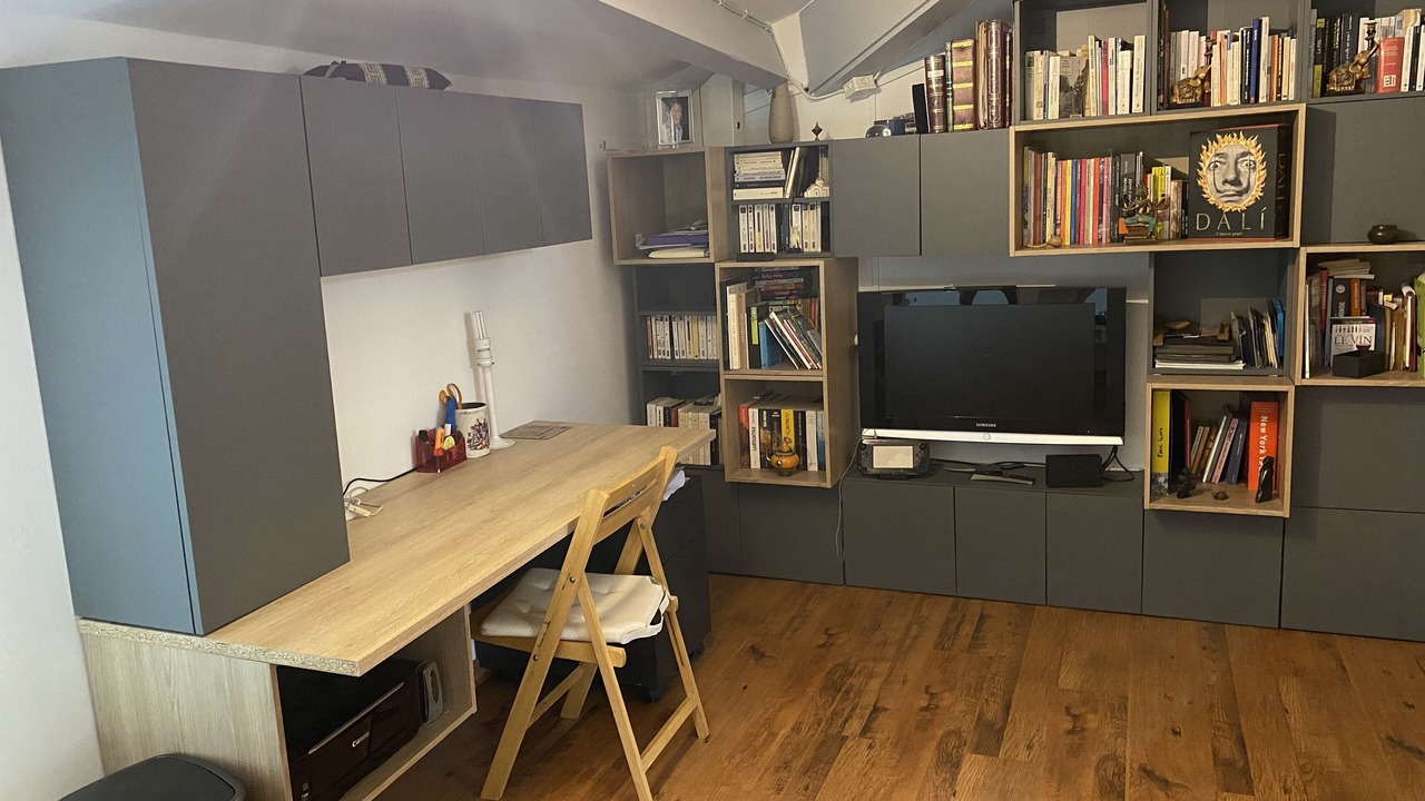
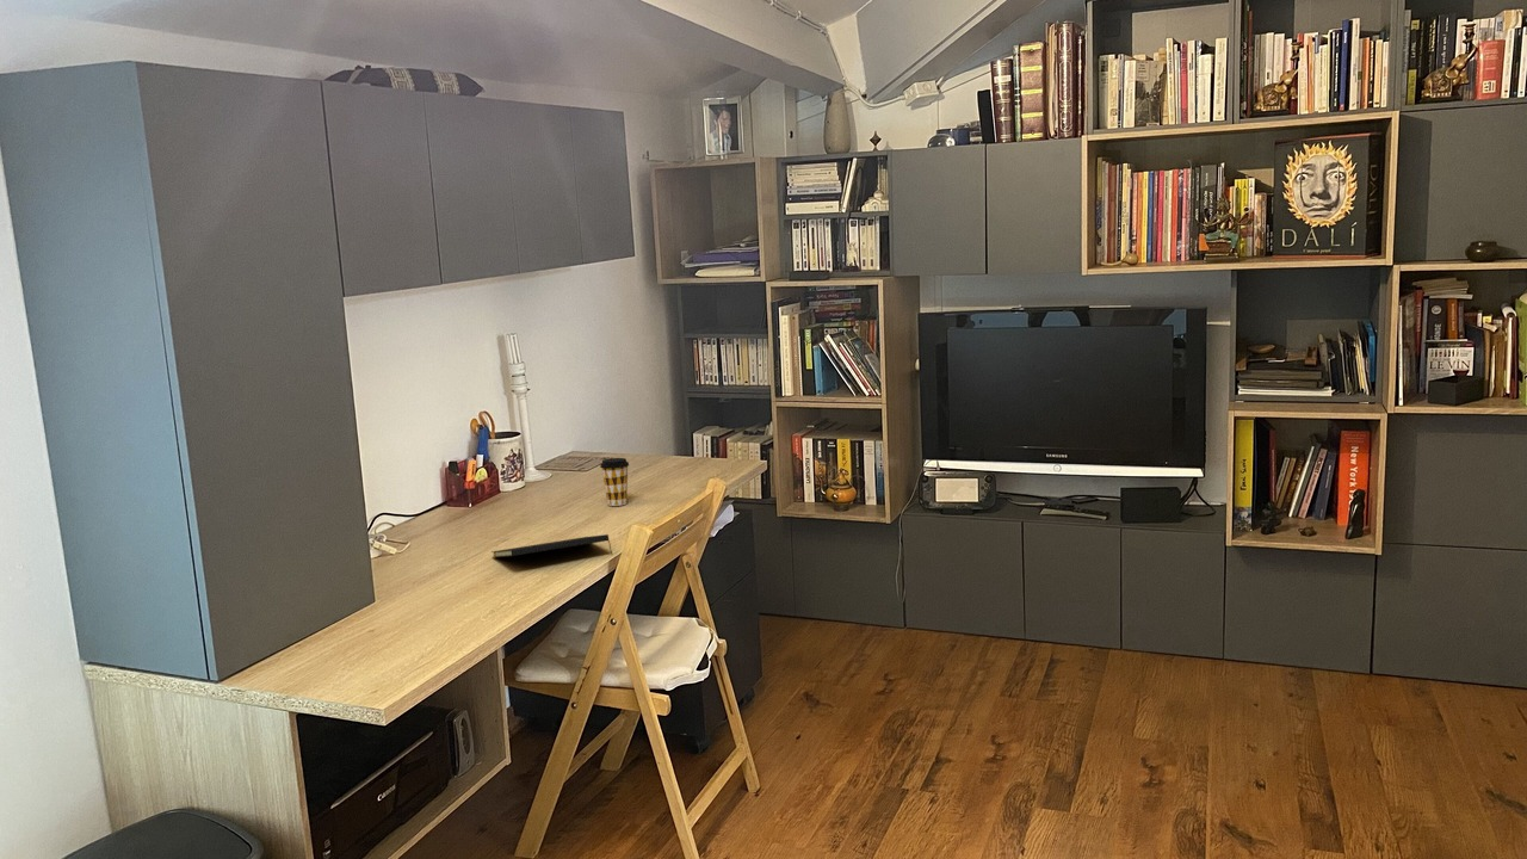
+ coffee cup (616, 481)
+ notepad (549, 545)
